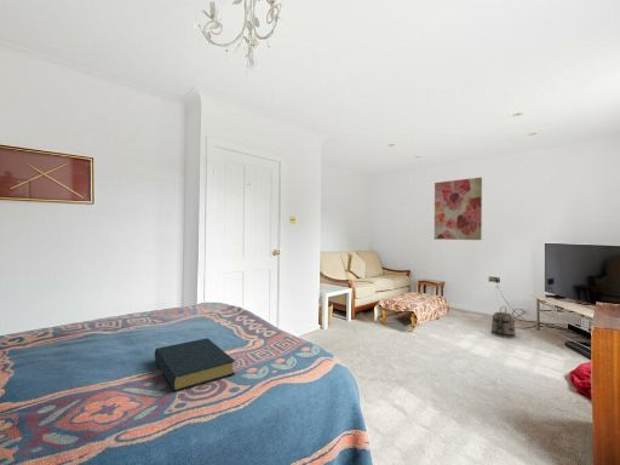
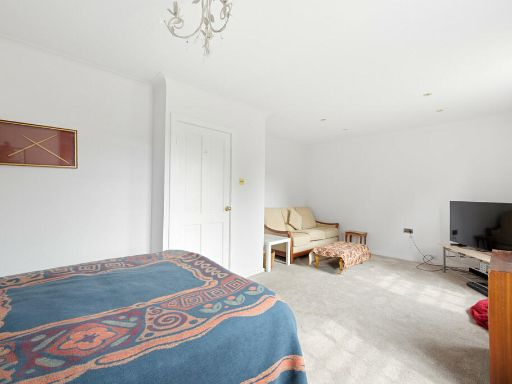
- wall art (457, 209)
- hardback book (193, 360)
- basket (503, 320)
